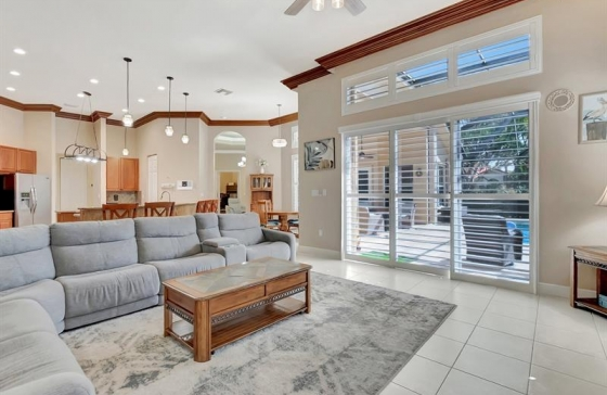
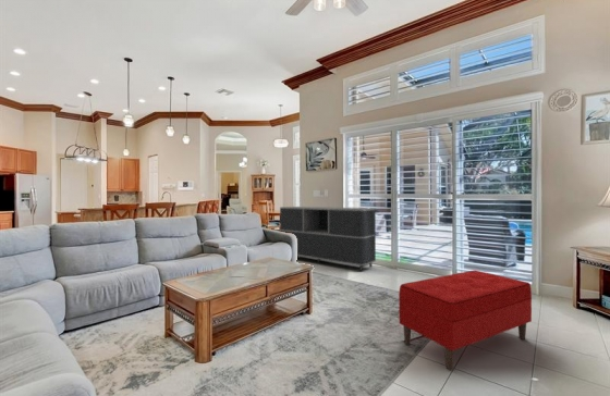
+ bench (465, 311)
+ sideboard (324, 234)
